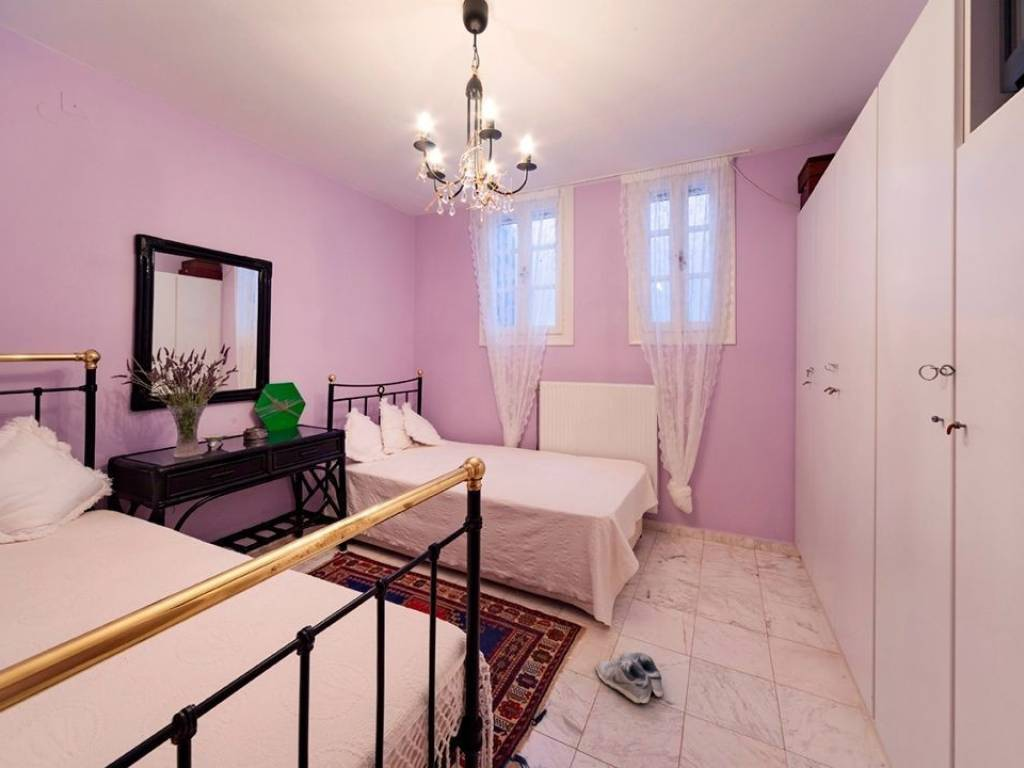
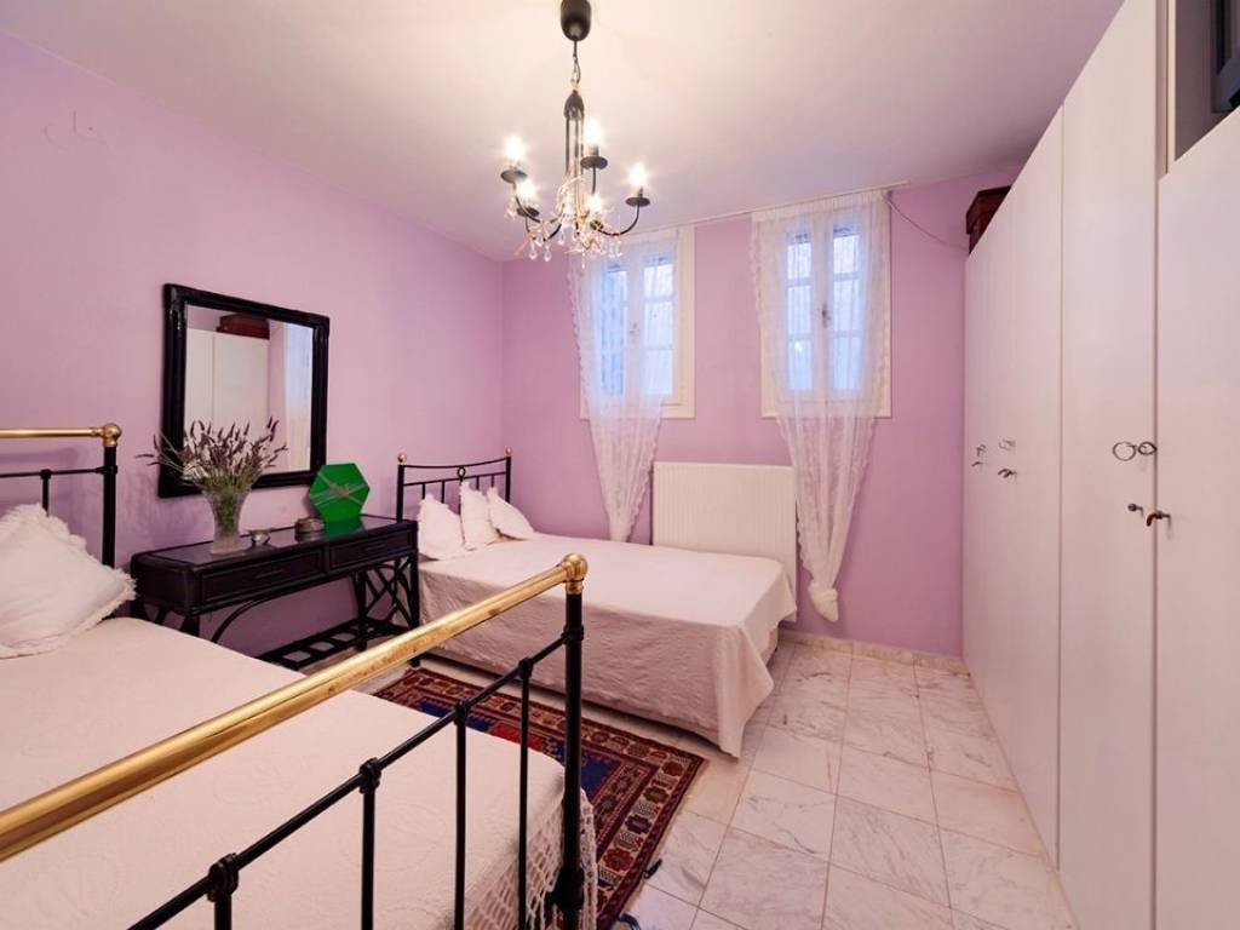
- shoe (628, 664)
